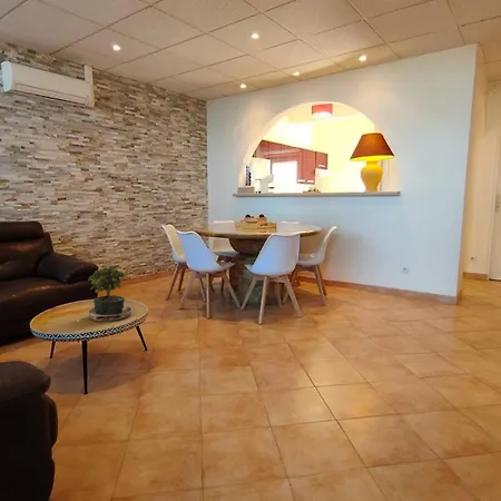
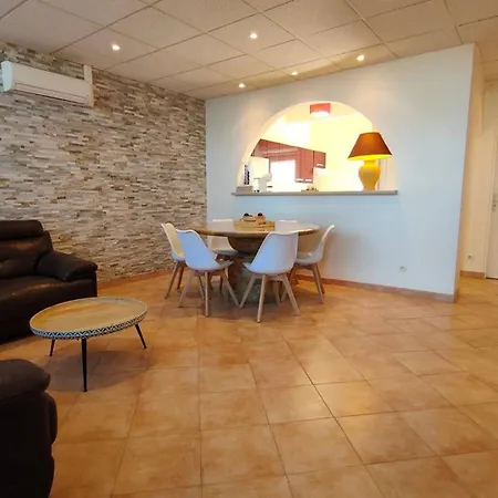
- potted plant (106, 291)
